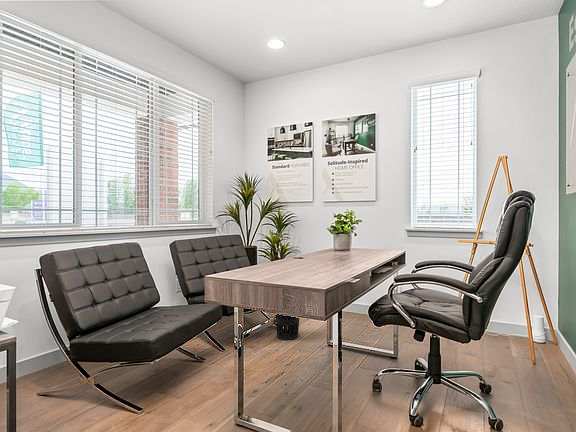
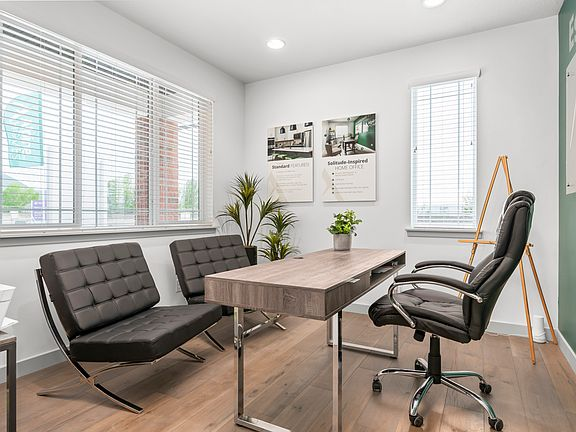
- wastebasket (287, 319)
